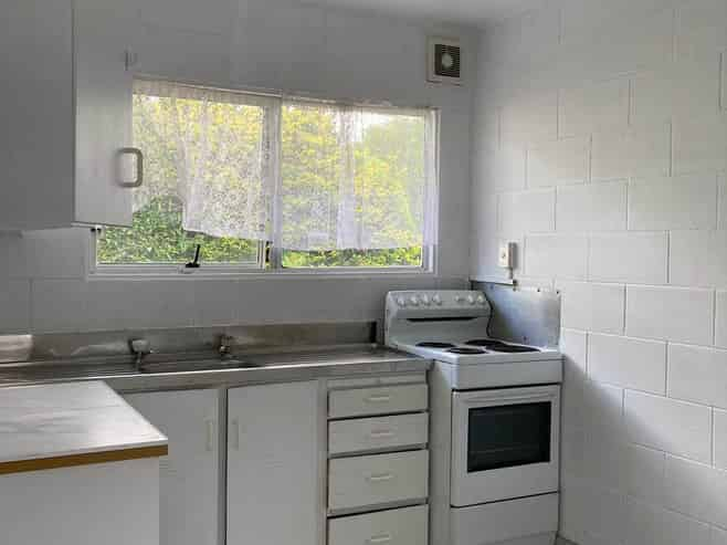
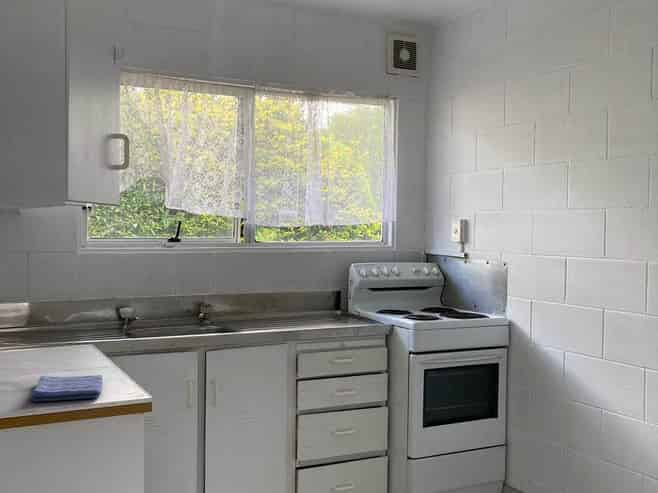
+ dish towel (68, 385)
